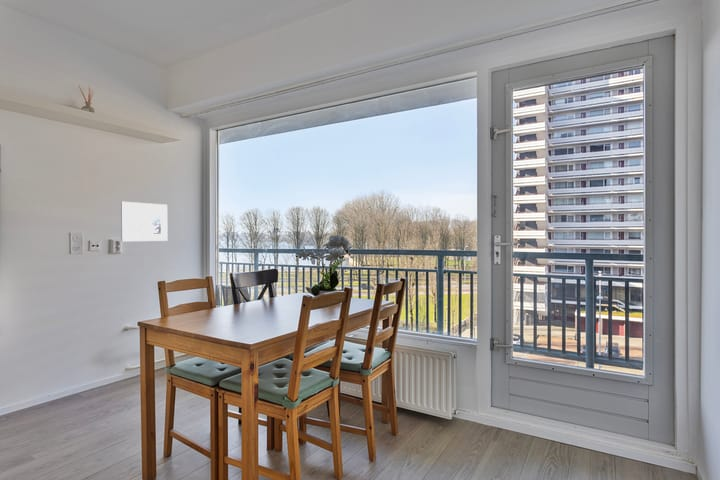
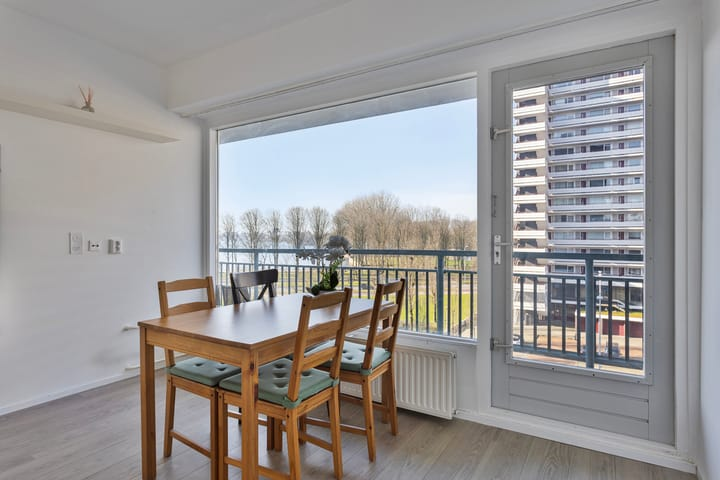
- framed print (145, 222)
